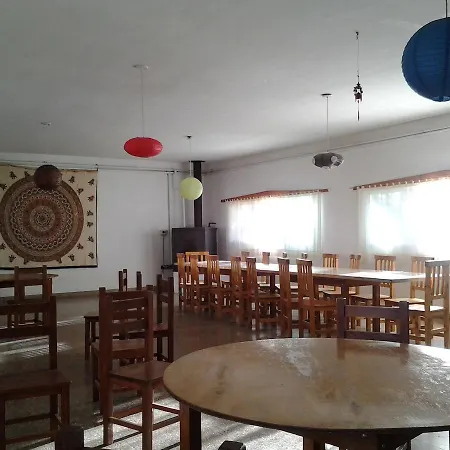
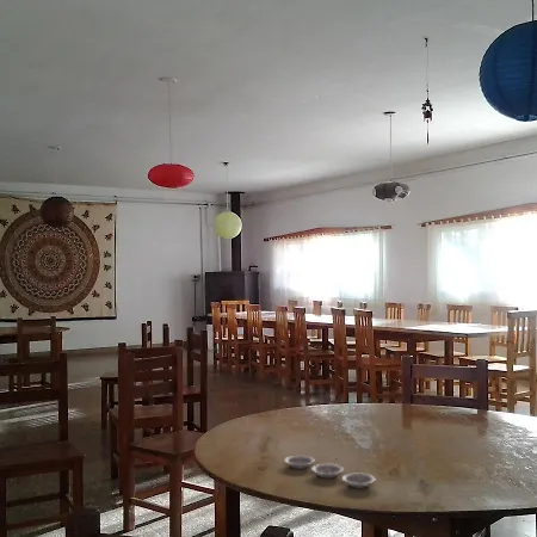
+ plate (327, 471)
